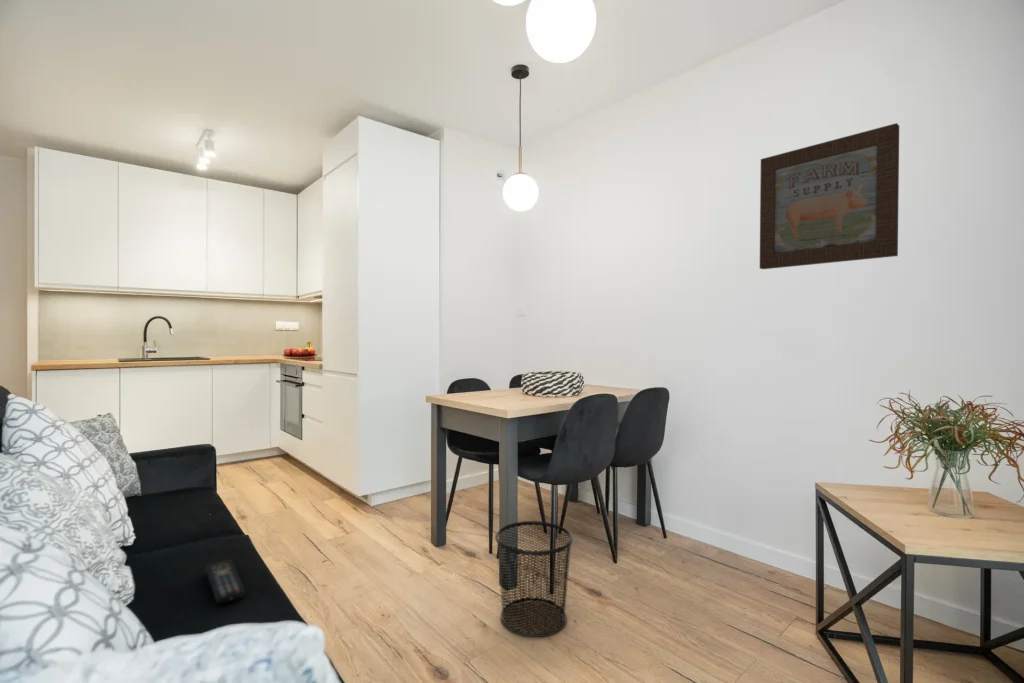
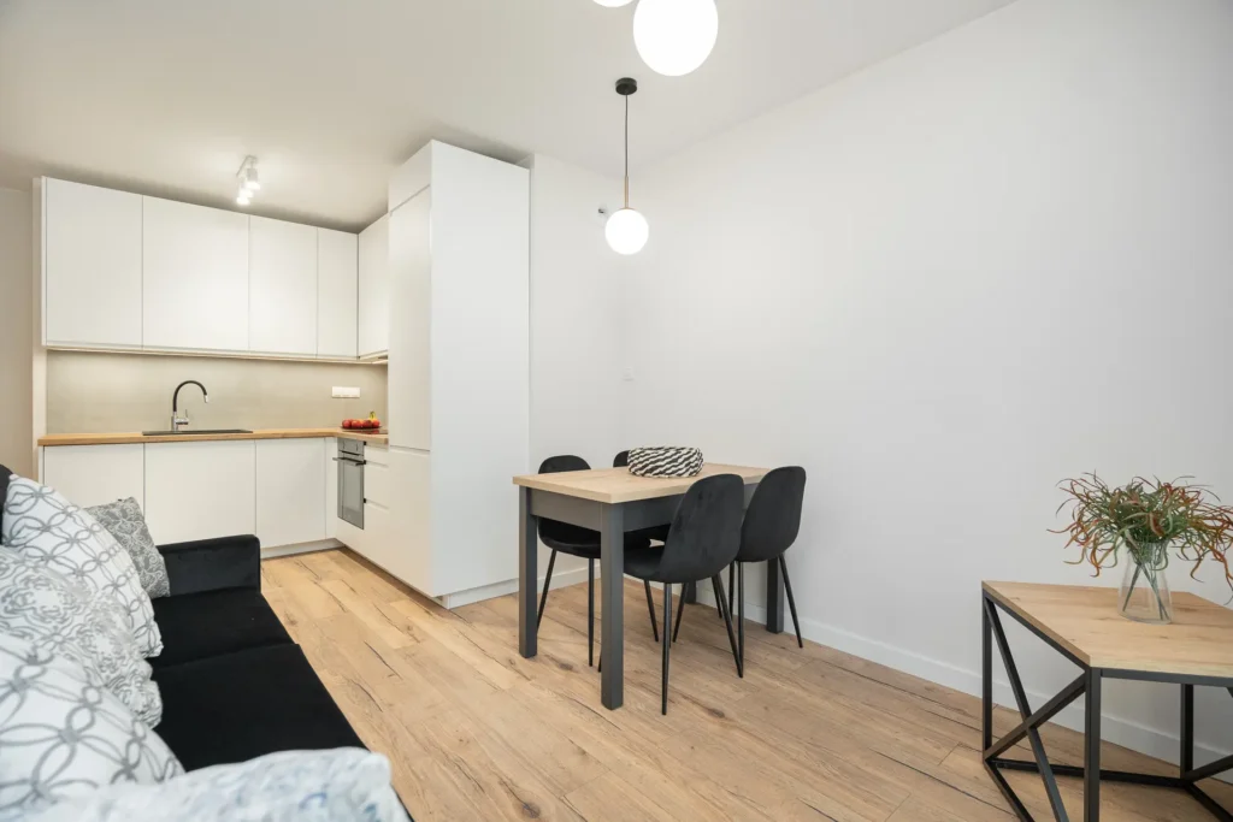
- remote control (223, 579)
- waste bin (533, 576)
- wall art (823, 203)
